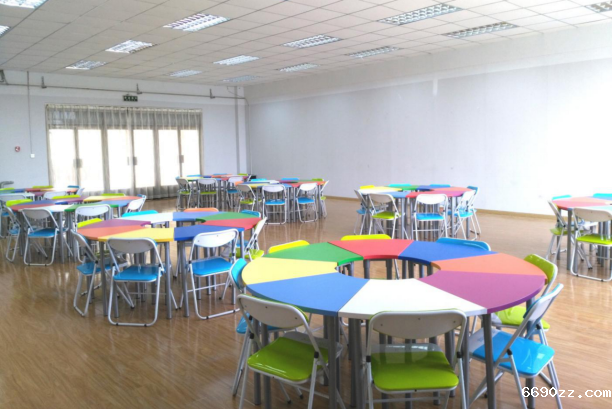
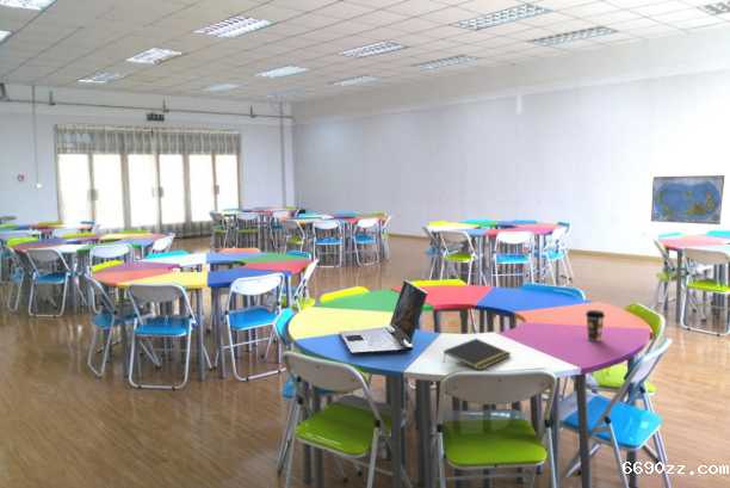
+ world map (686, 199)
+ notepad (477, 353)
+ coffee cup (594, 325)
+ laptop (391, 319)
